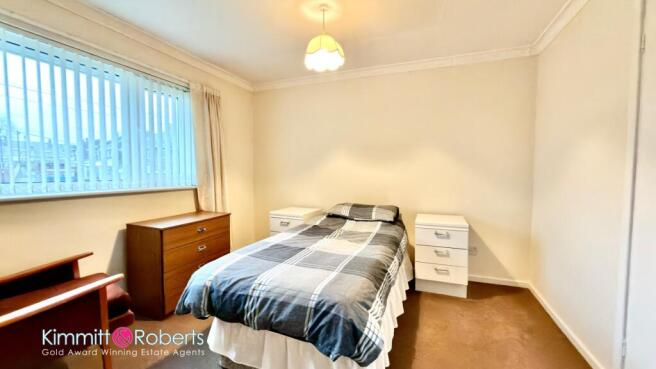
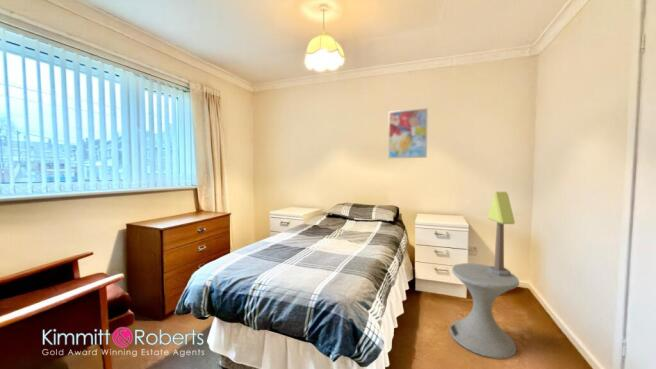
+ side table (482, 306)
+ wall art (407, 134)
+ table lamp (499, 231)
